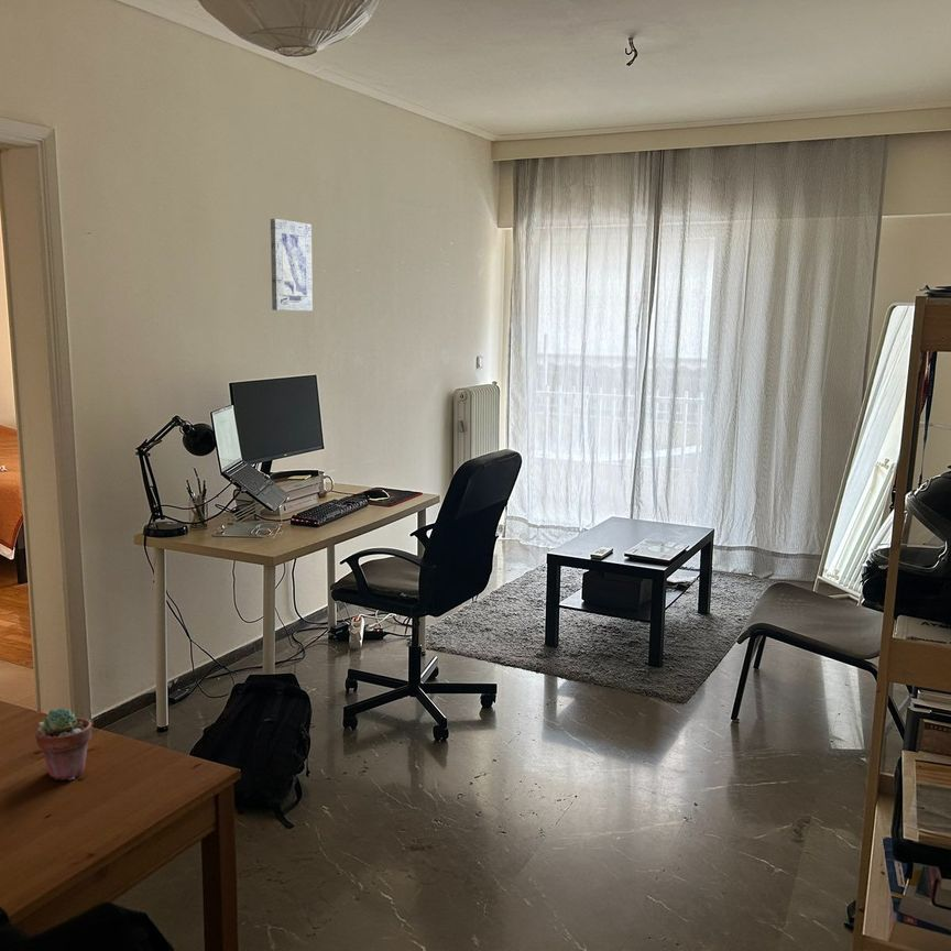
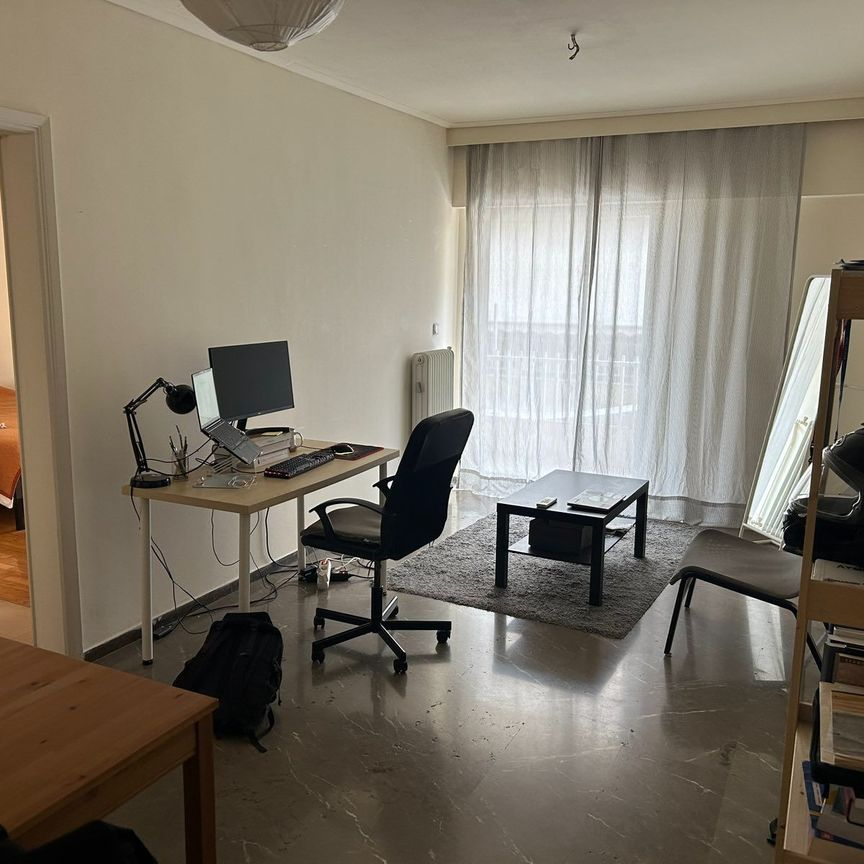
- potted succulent (64, 740)
- wall art (292, 266)
